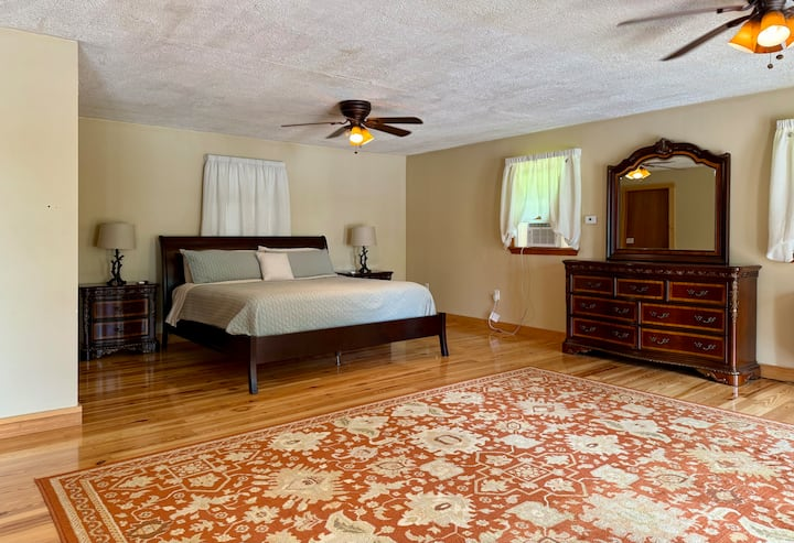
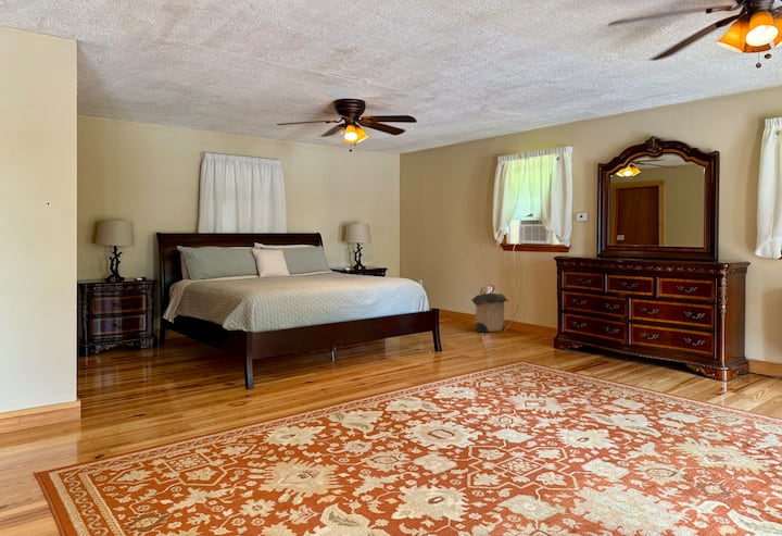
+ laundry hamper (490, 307)
